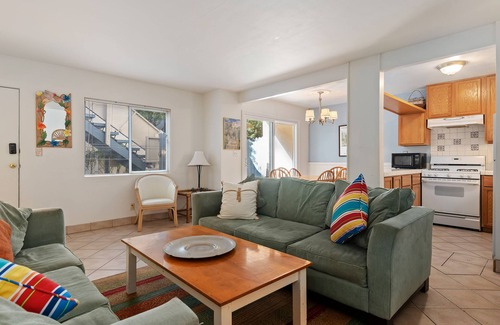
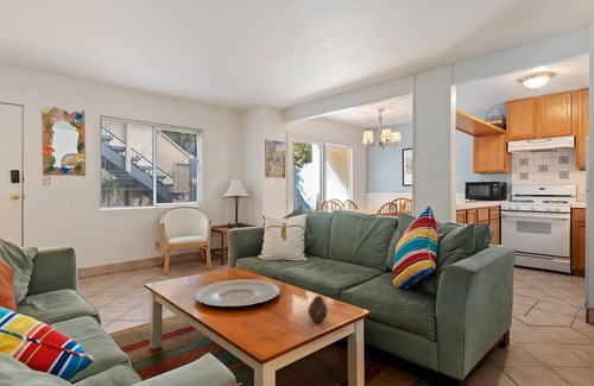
+ fruit (317, 308)
